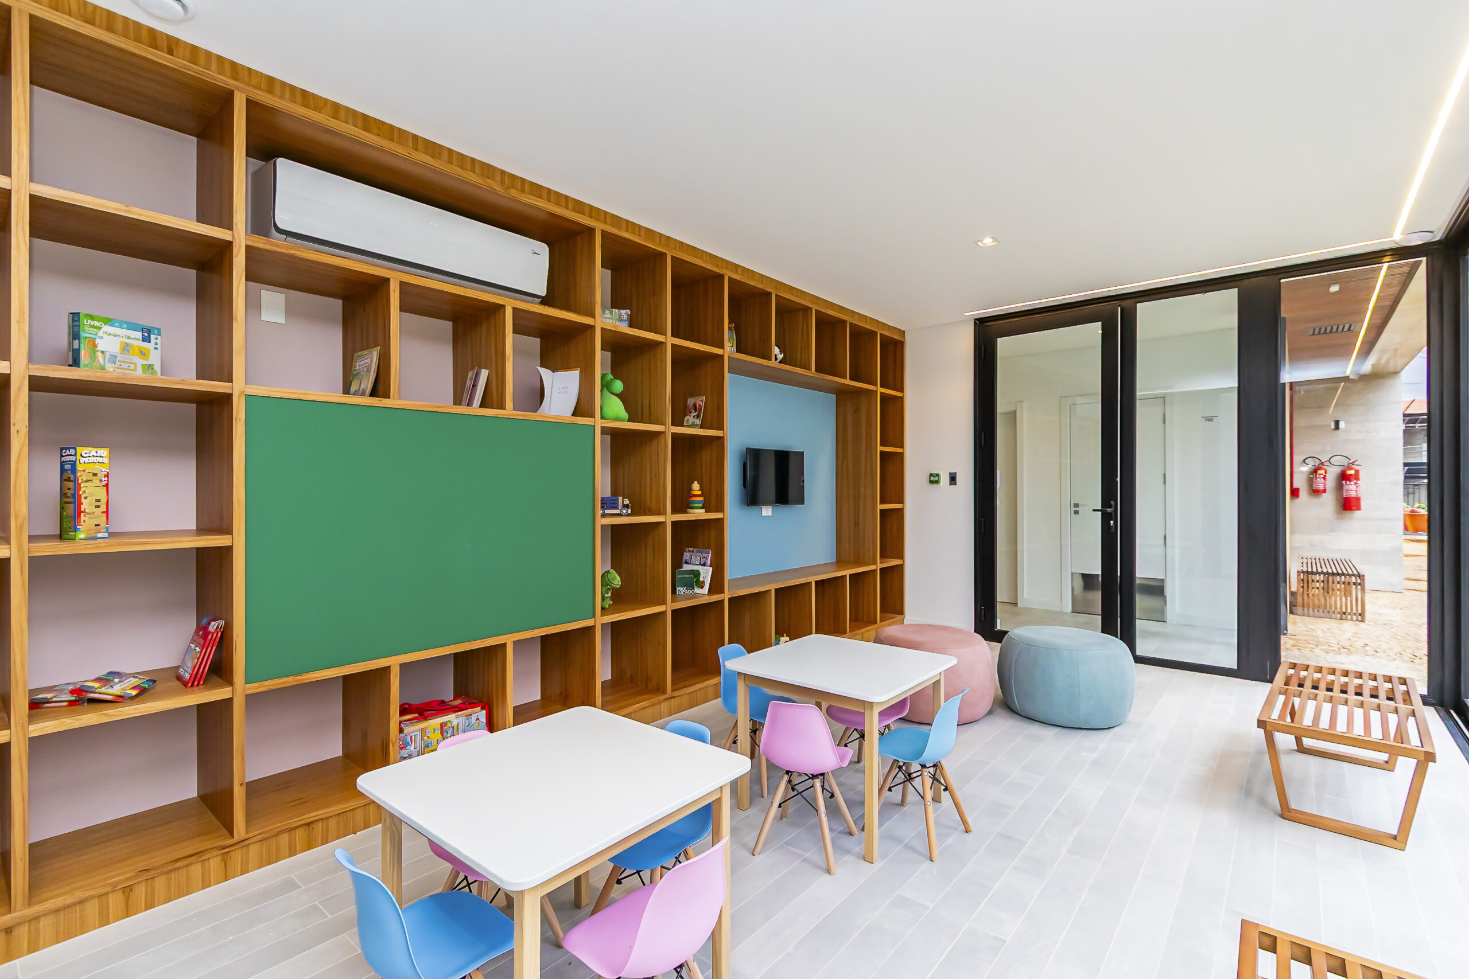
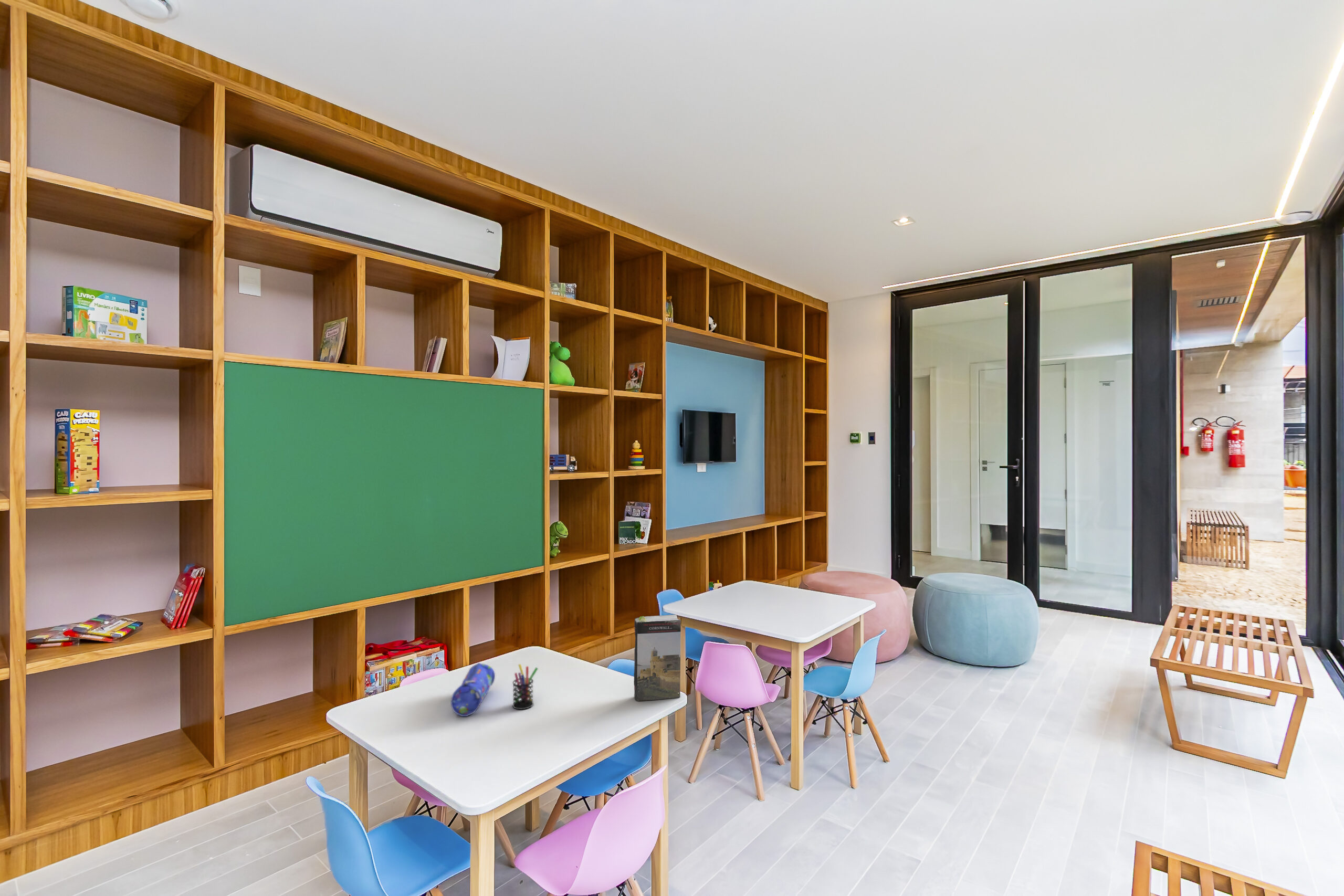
+ pen holder (526, 684)
+ pencil case (474, 687)
+ book (656, 656)
